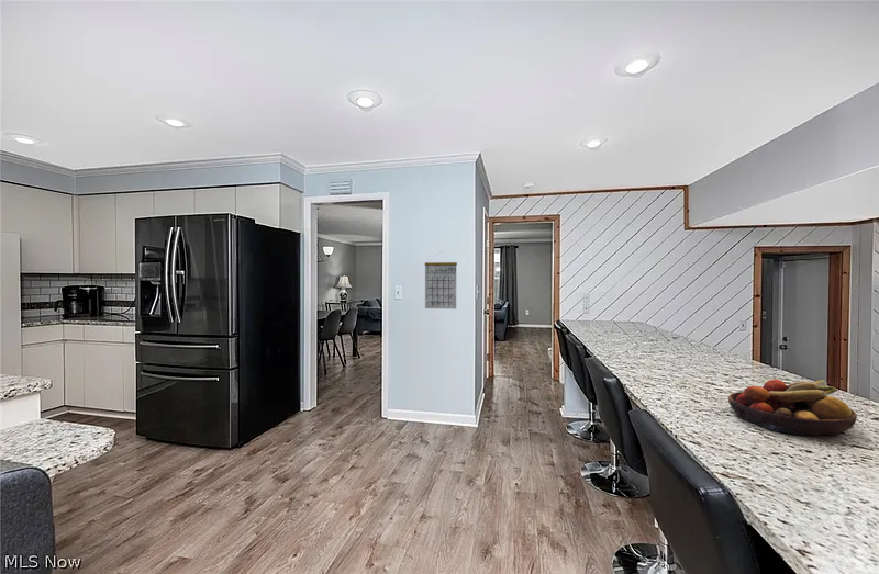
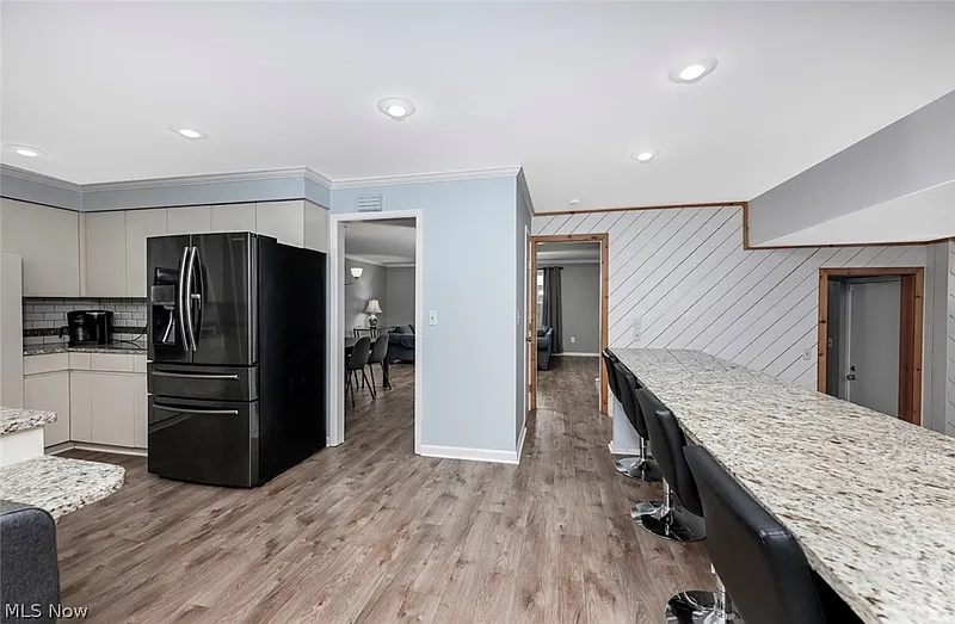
- fruit bowl (787, 399)
- calendar (441, 280)
